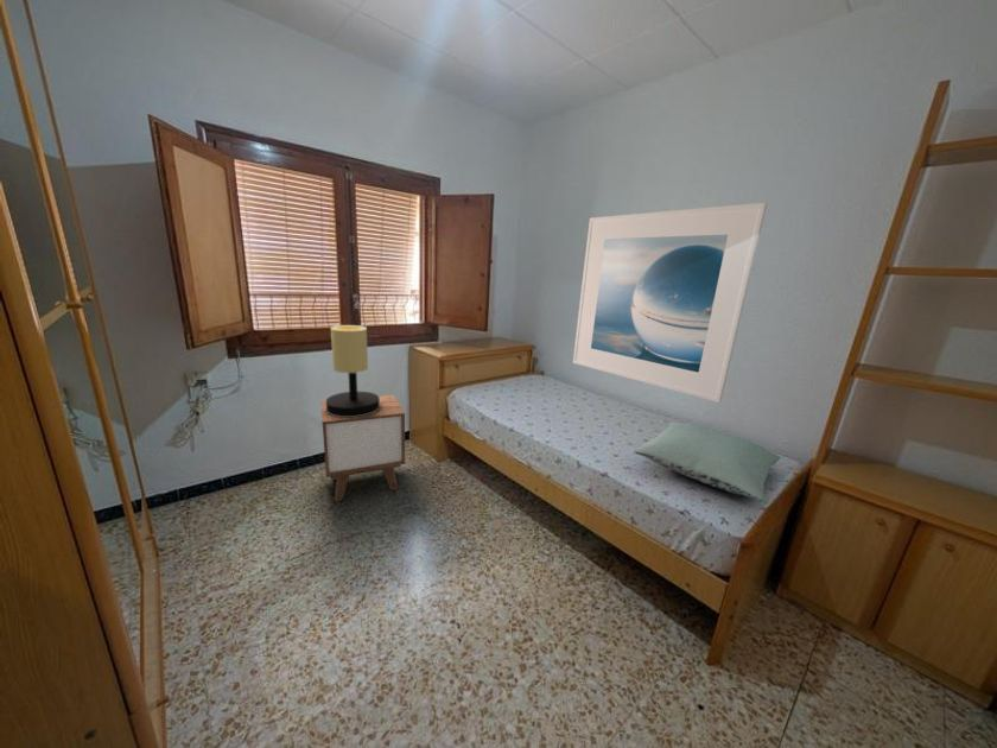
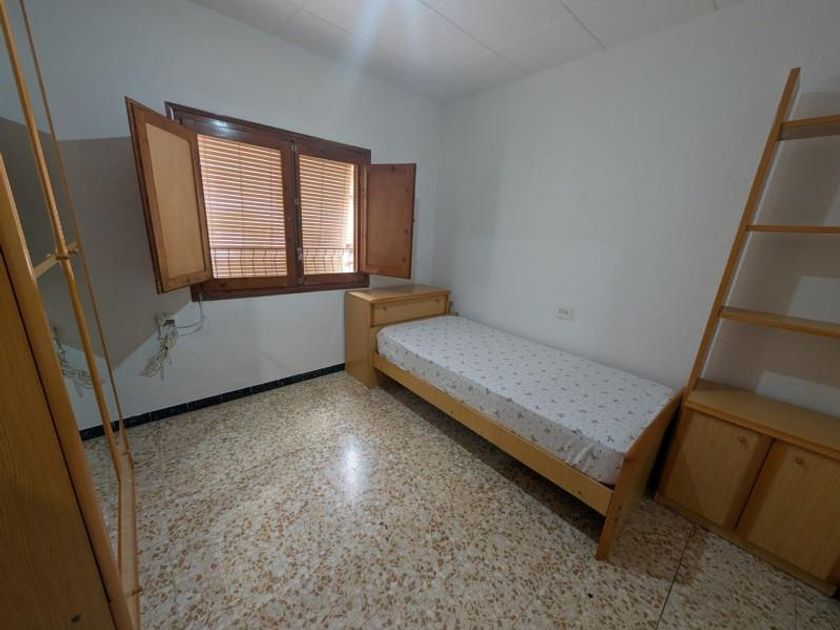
- pillow (707, 454)
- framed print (648, 300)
- table lamp (351, 368)
- nightstand (363, 445)
